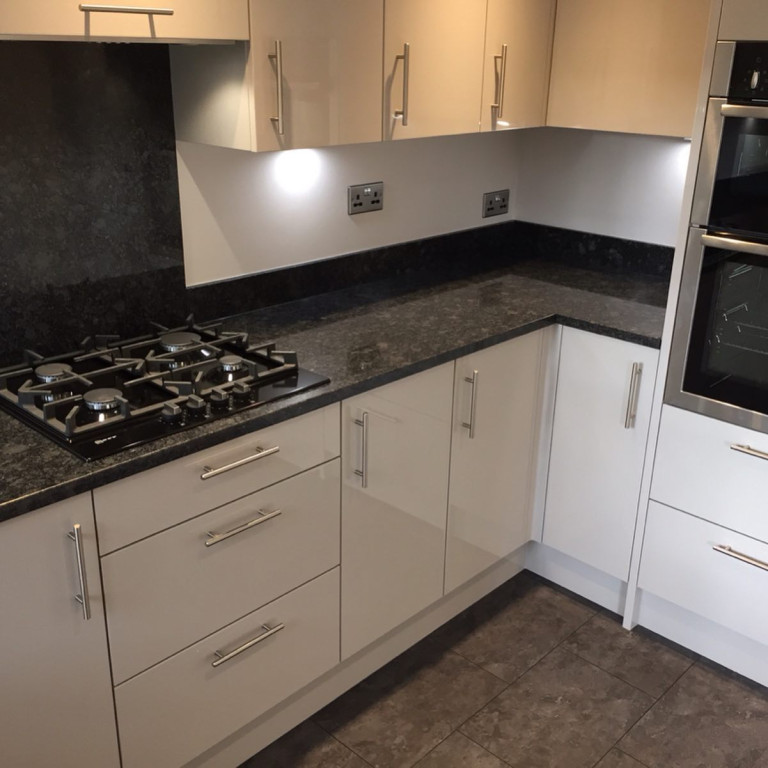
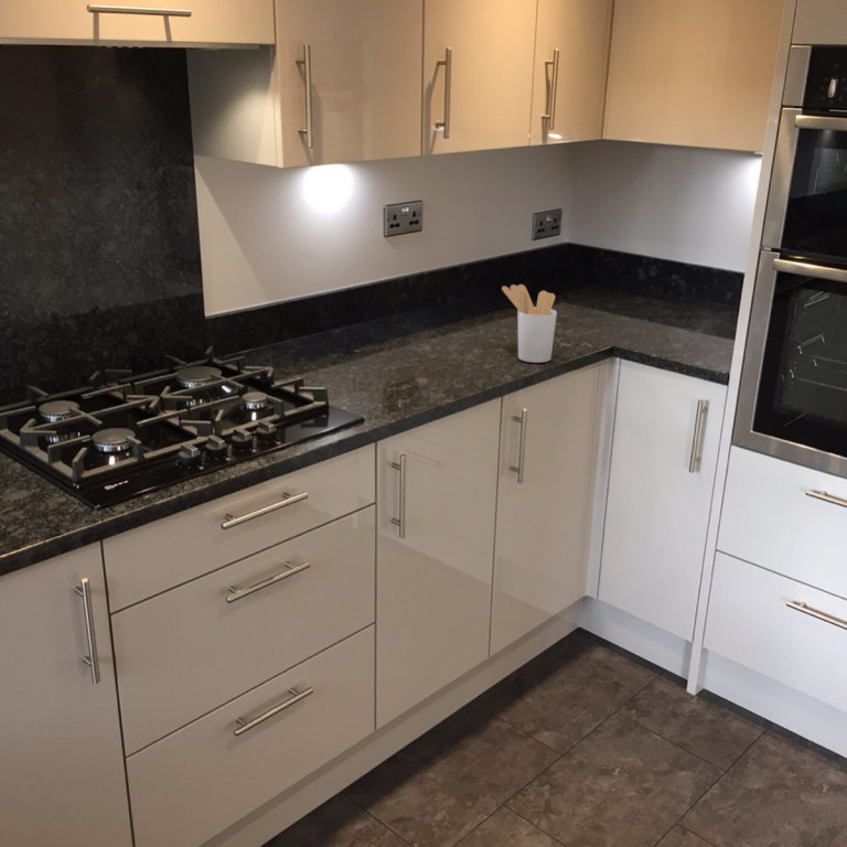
+ utensil holder (528, 321)
